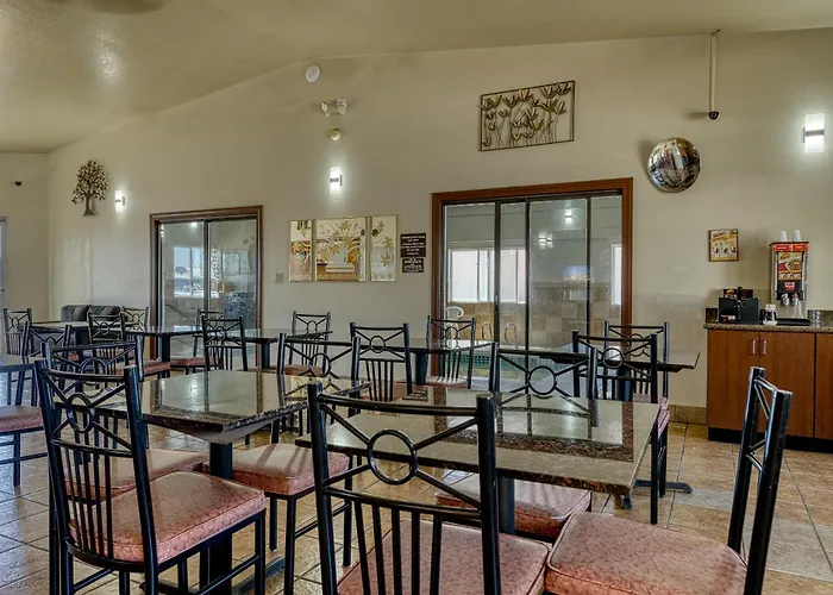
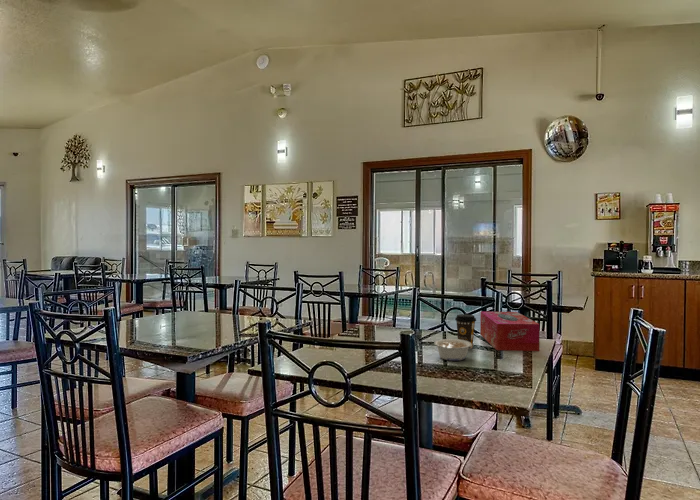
+ coffee cup (465, 331)
+ tissue box (507, 329)
+ legume (452, 349)
